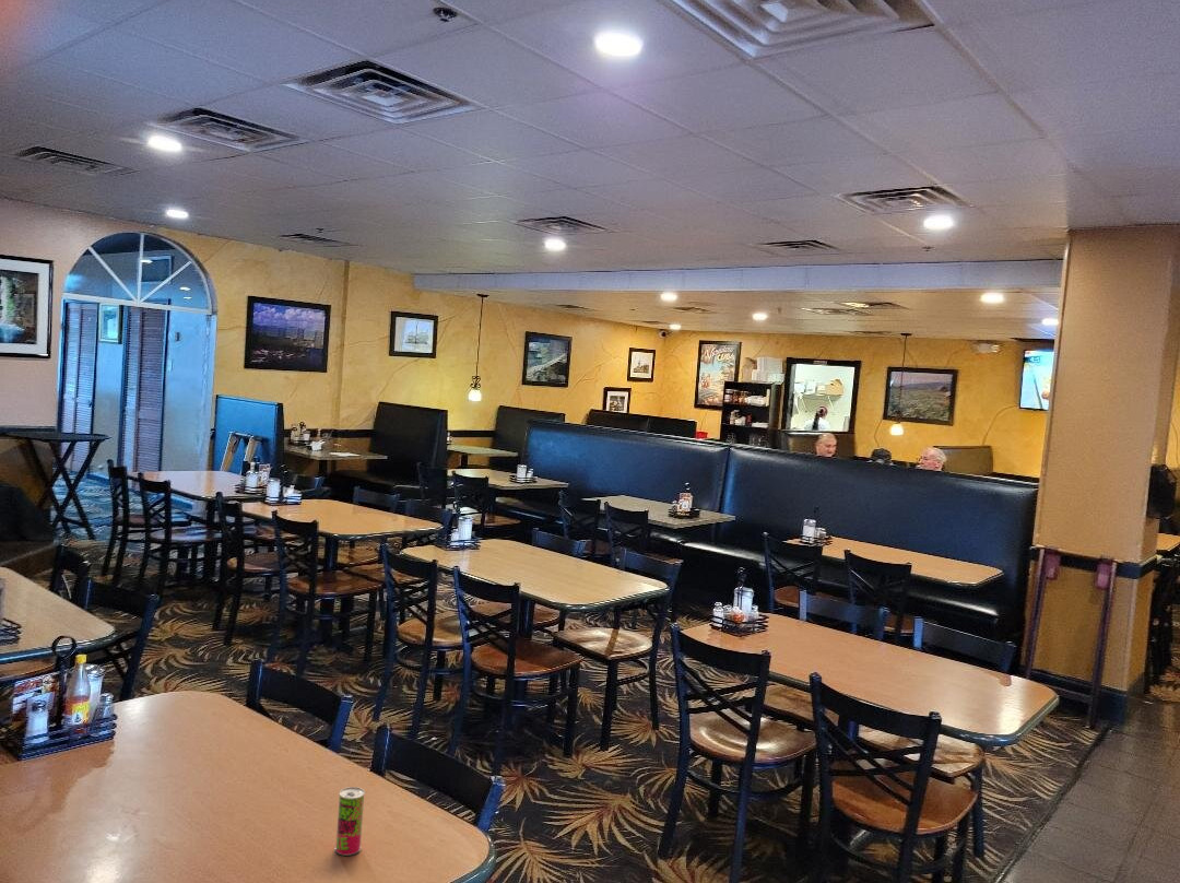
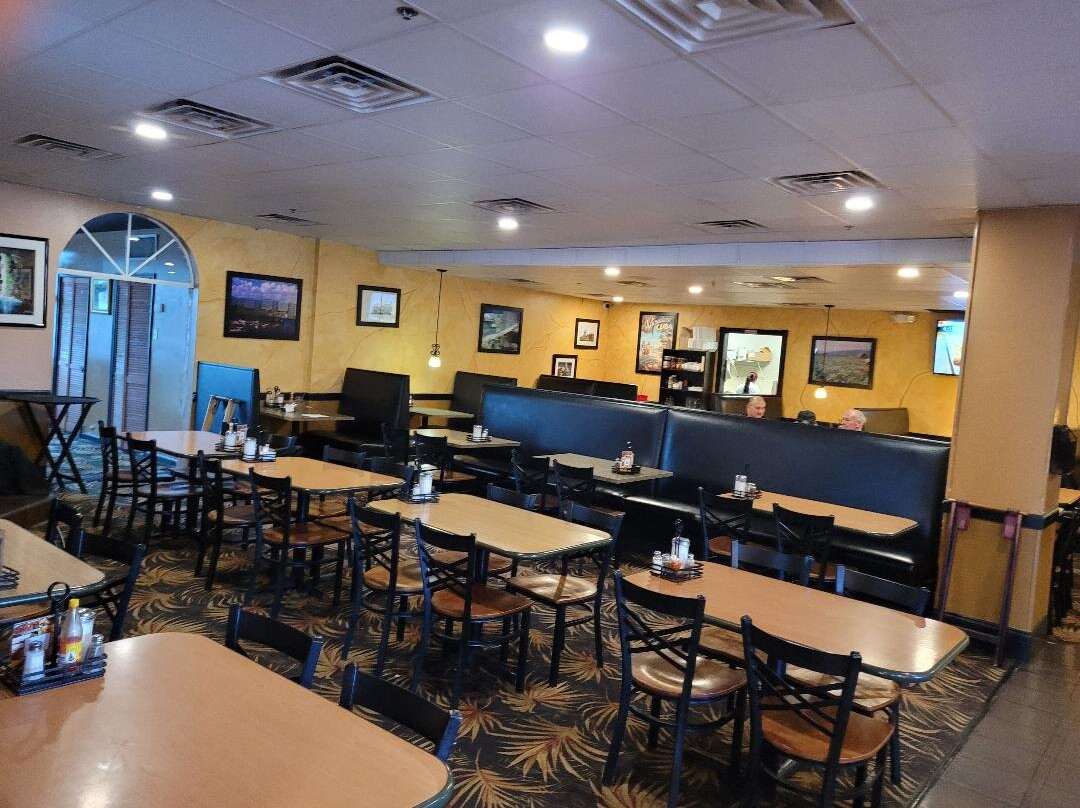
- beverage can (350, 820)
